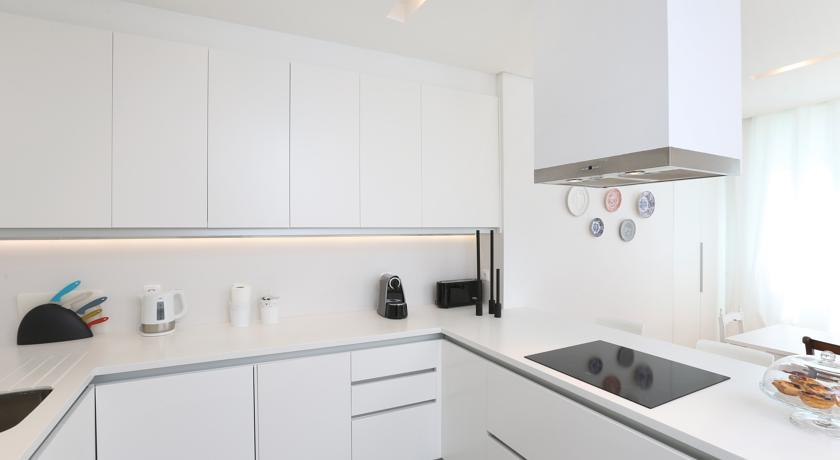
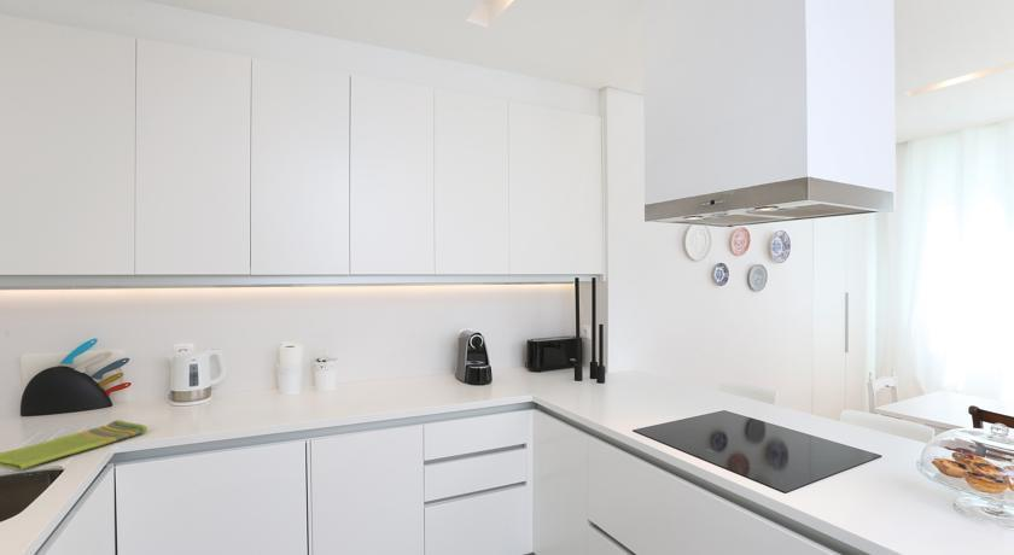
+ dish towel (75, 442)
